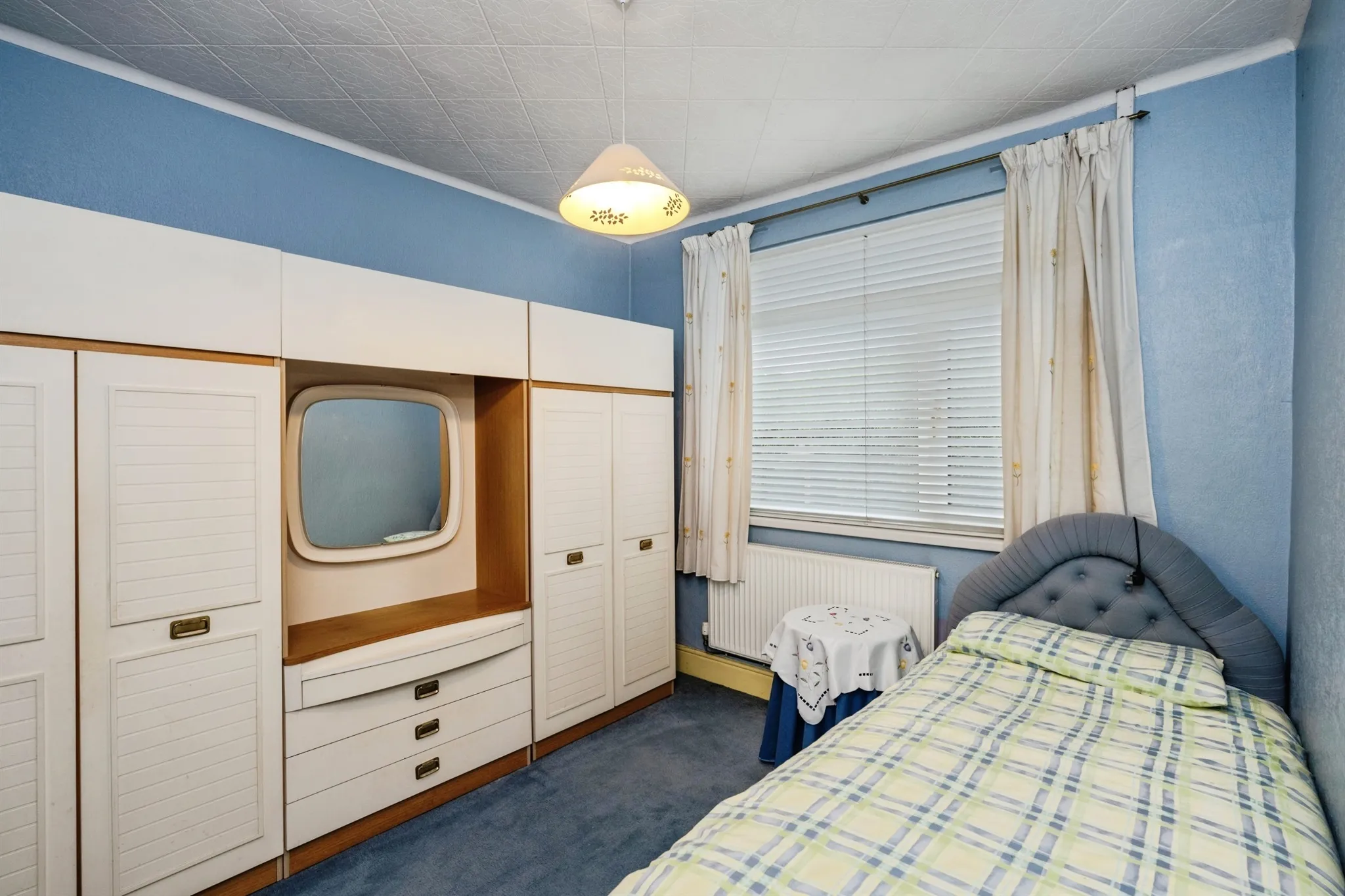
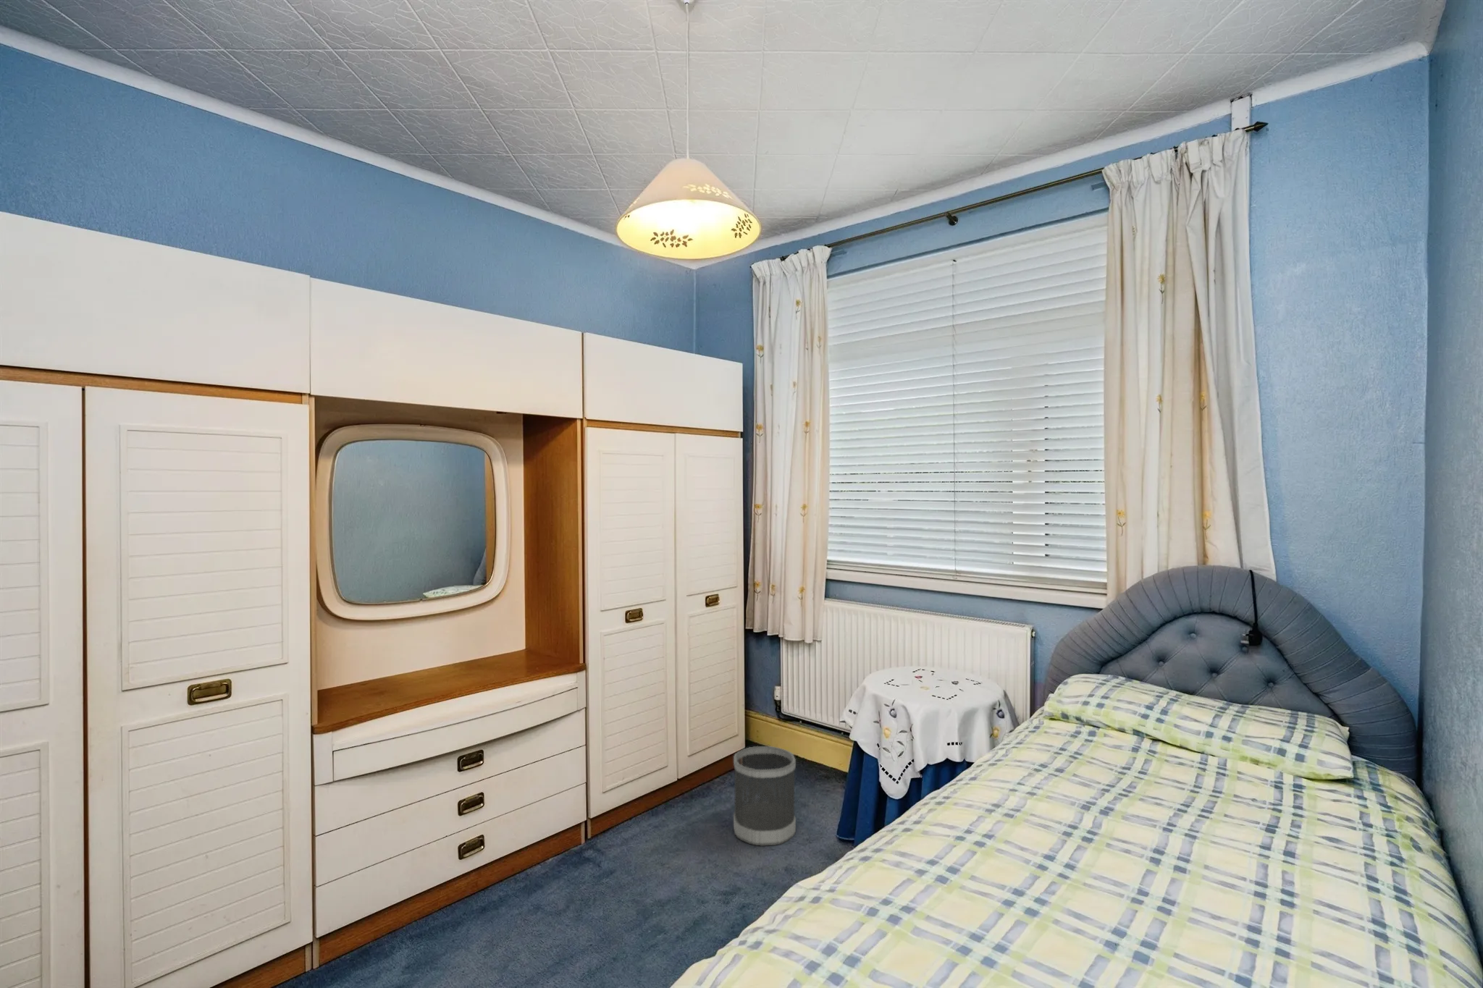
+ wastebasket (764, 793)
